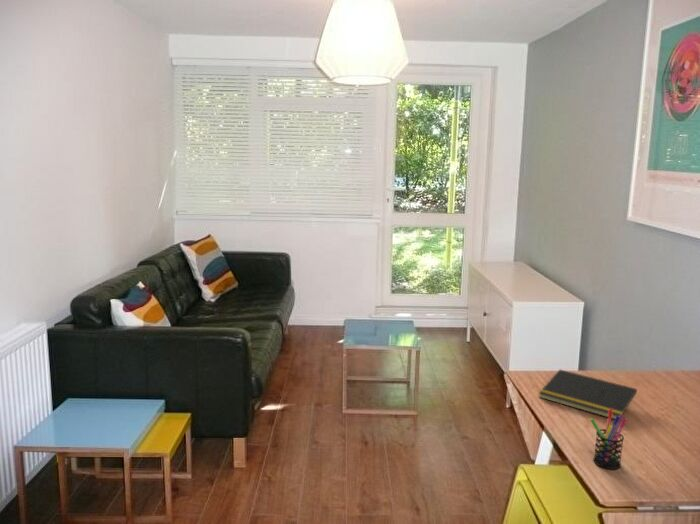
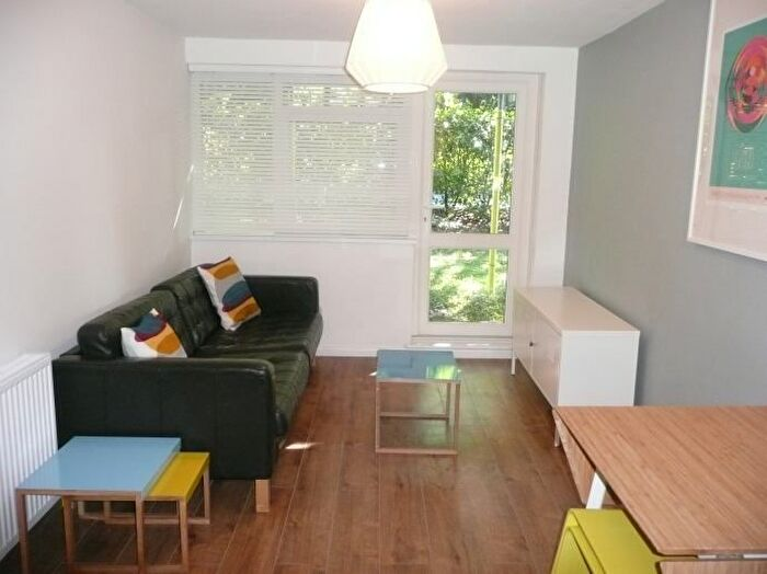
- pen holder (606, 437)
- notepad (587, 393)
